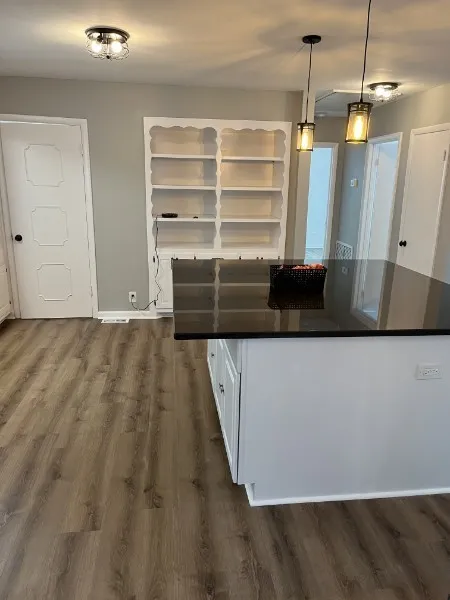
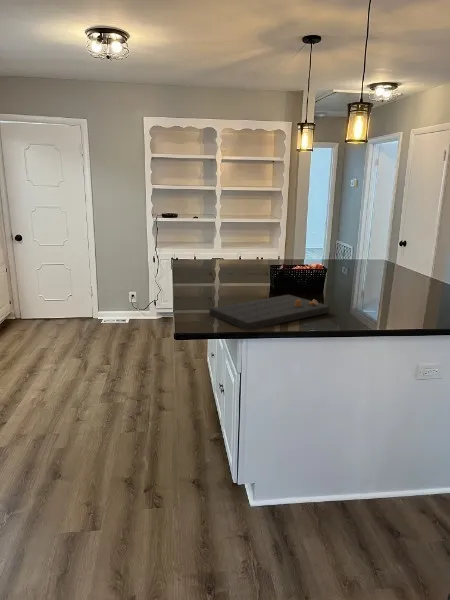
+ cutting board (270, 307)
